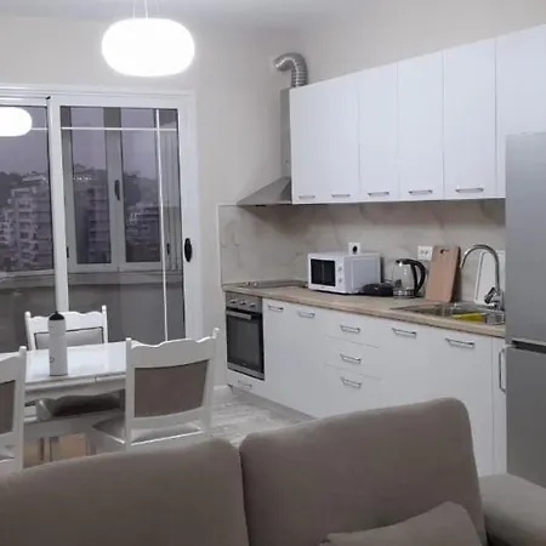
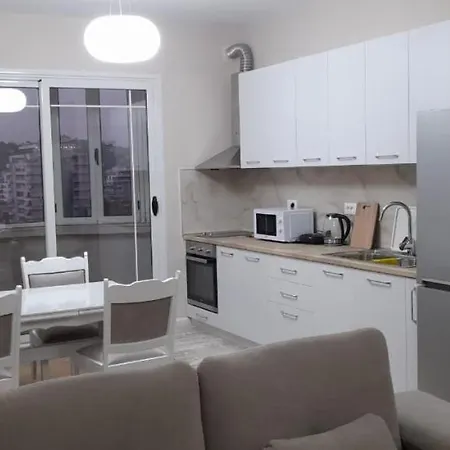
- water bottle (57, 342)
